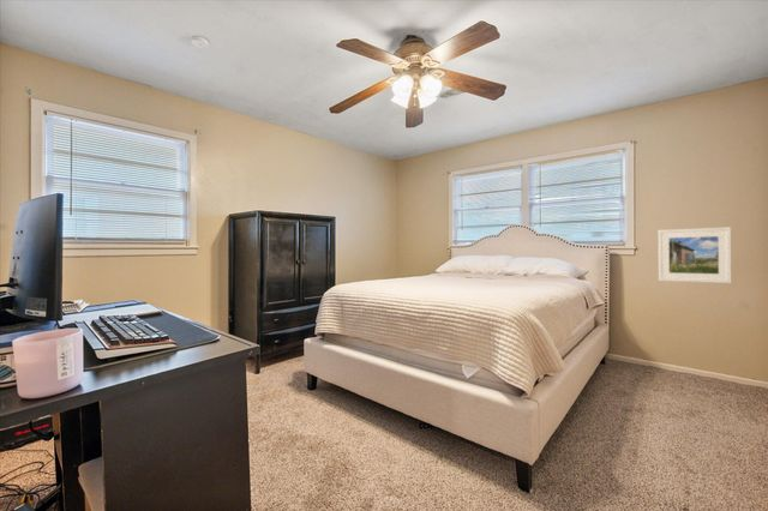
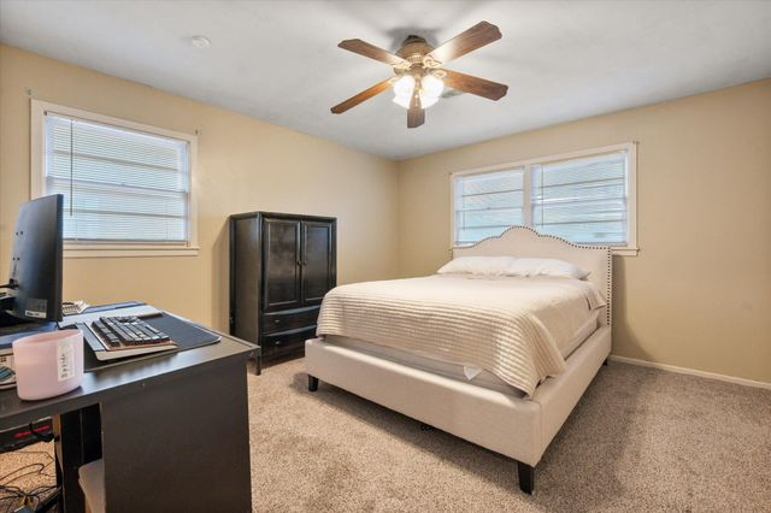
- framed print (692, 254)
